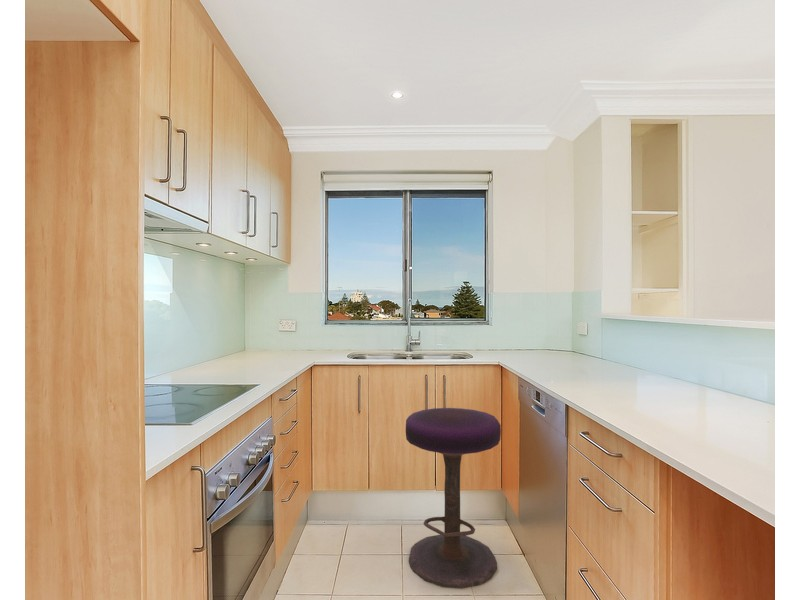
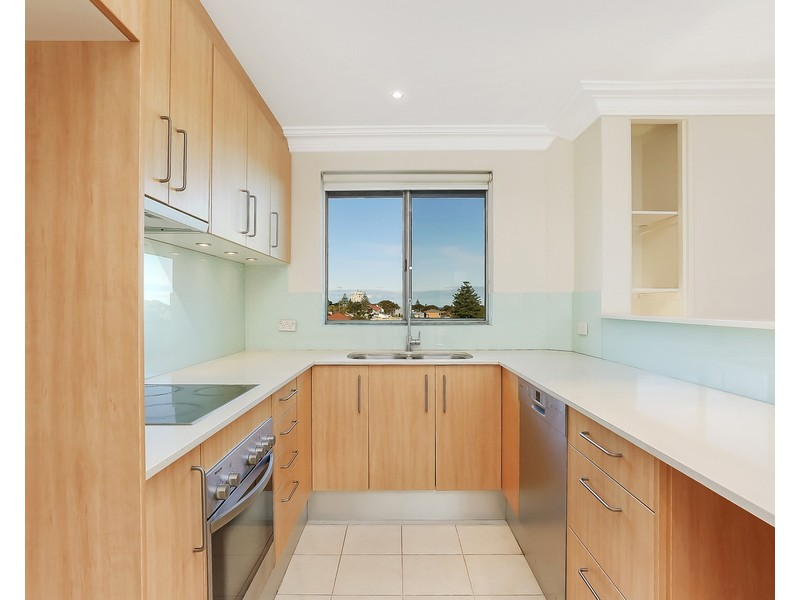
- stool (452, 486)
